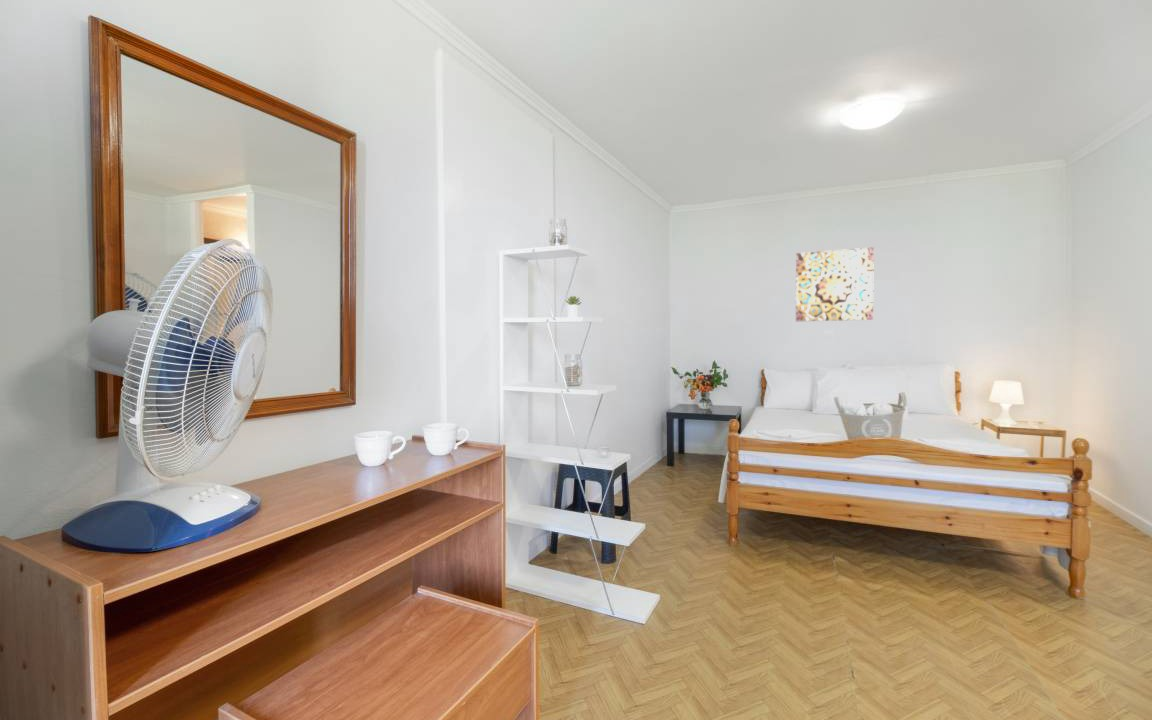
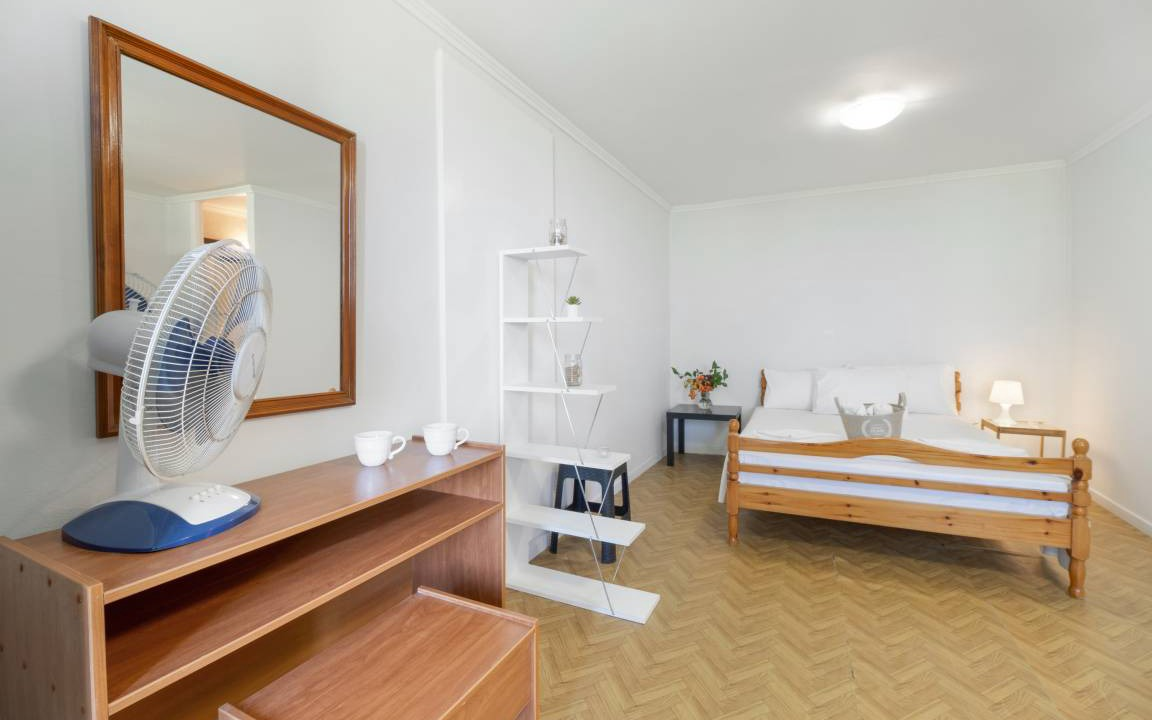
- wall art (833, 285)
